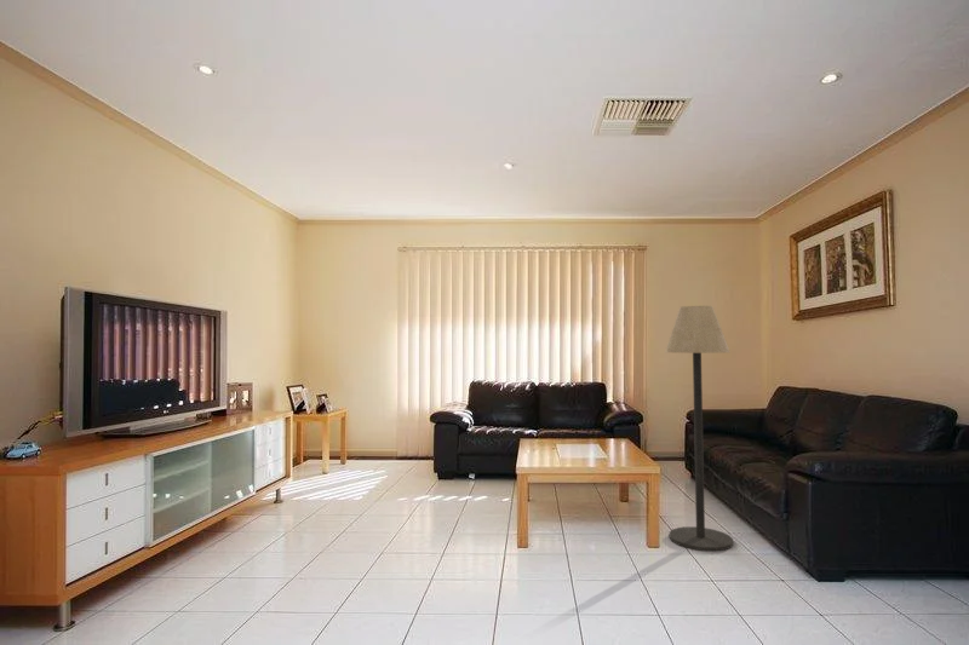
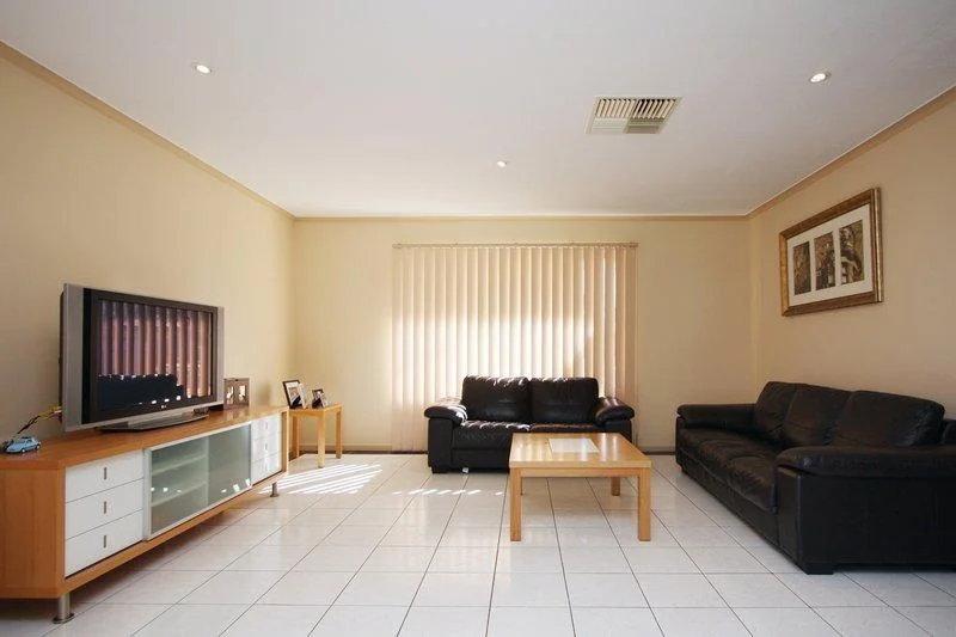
- floor lamp (698, 422)
